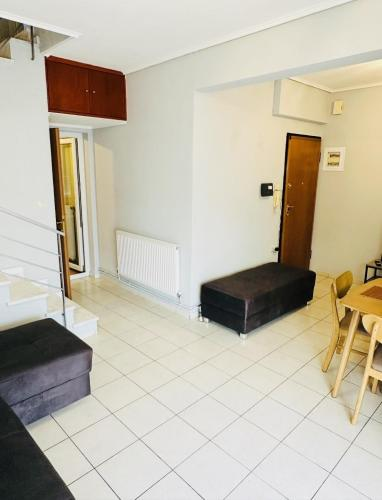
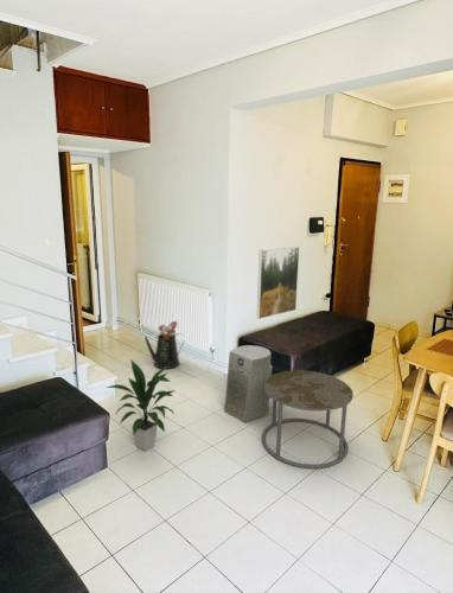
+ watering can (165, 343)
+ fan (250, 381)
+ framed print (277, 281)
+ indoor plant (147, 404)
+ side table (306, 419)
